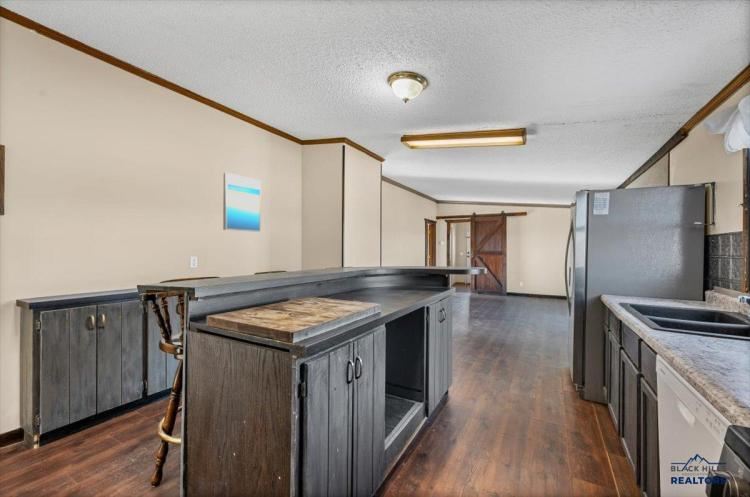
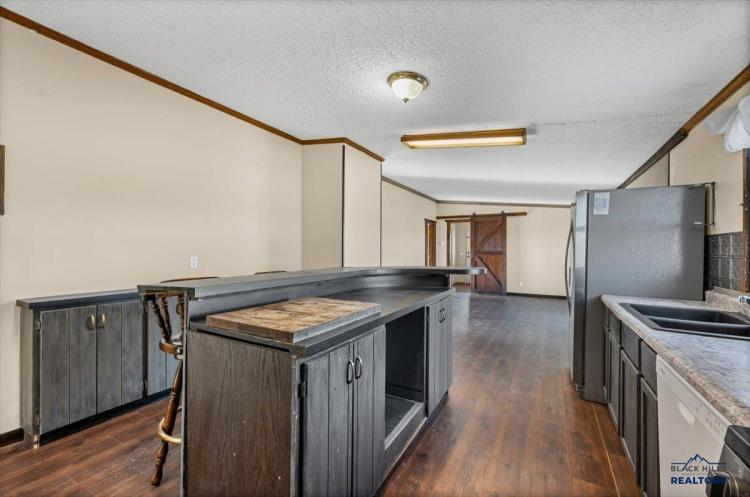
- wall art (243, 204)
